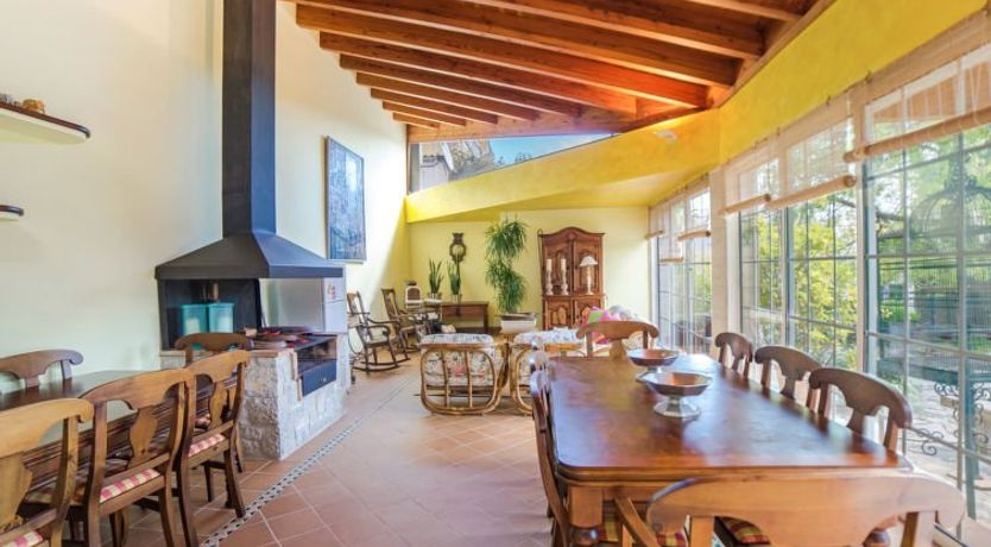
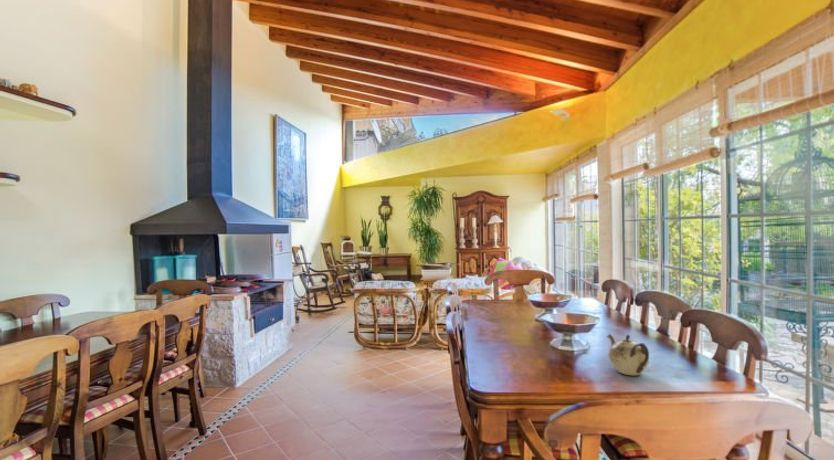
+ teapot (626, 352)
